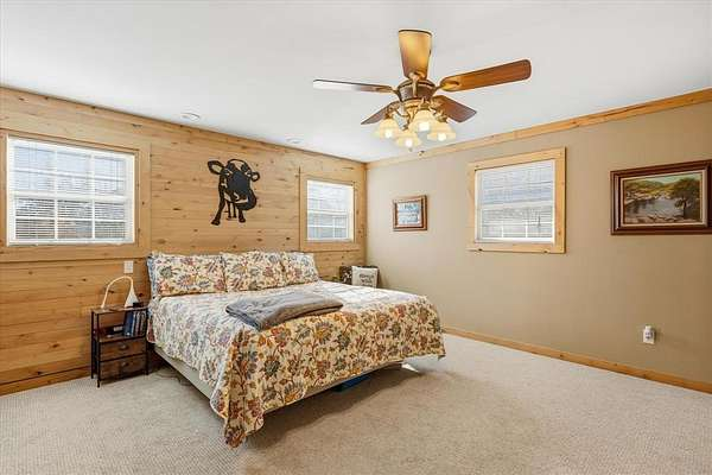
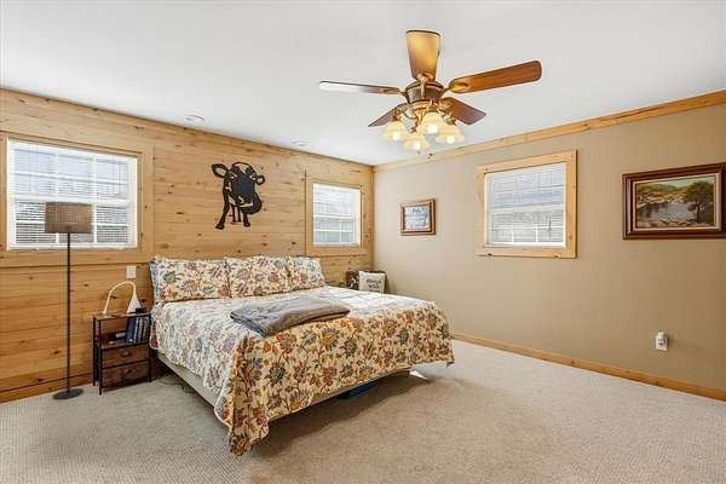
+ floor lamp (68, 299)
